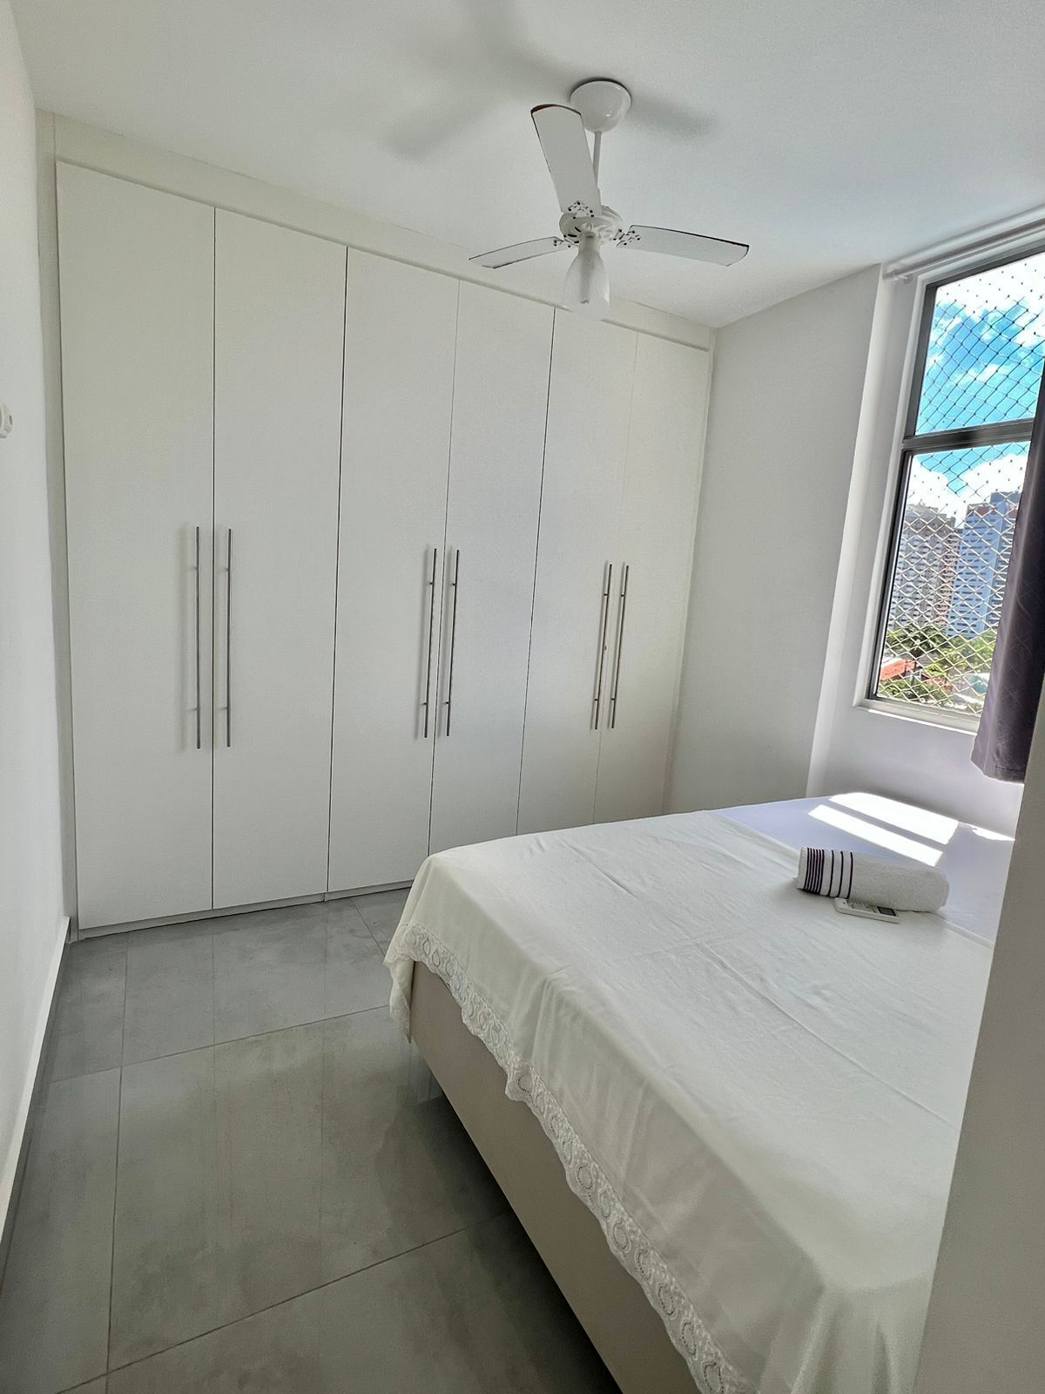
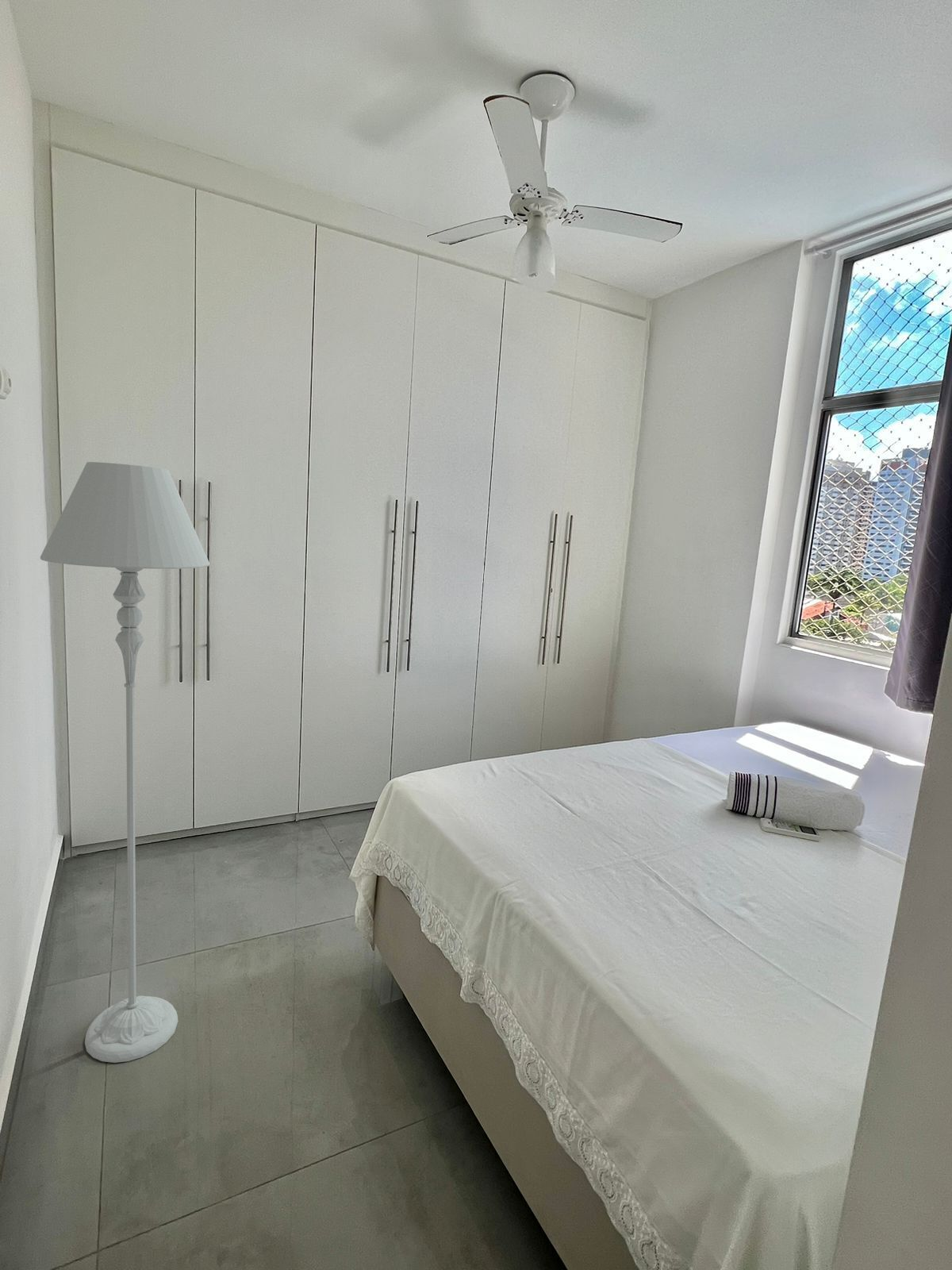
+ floor lamp (130, 768)
